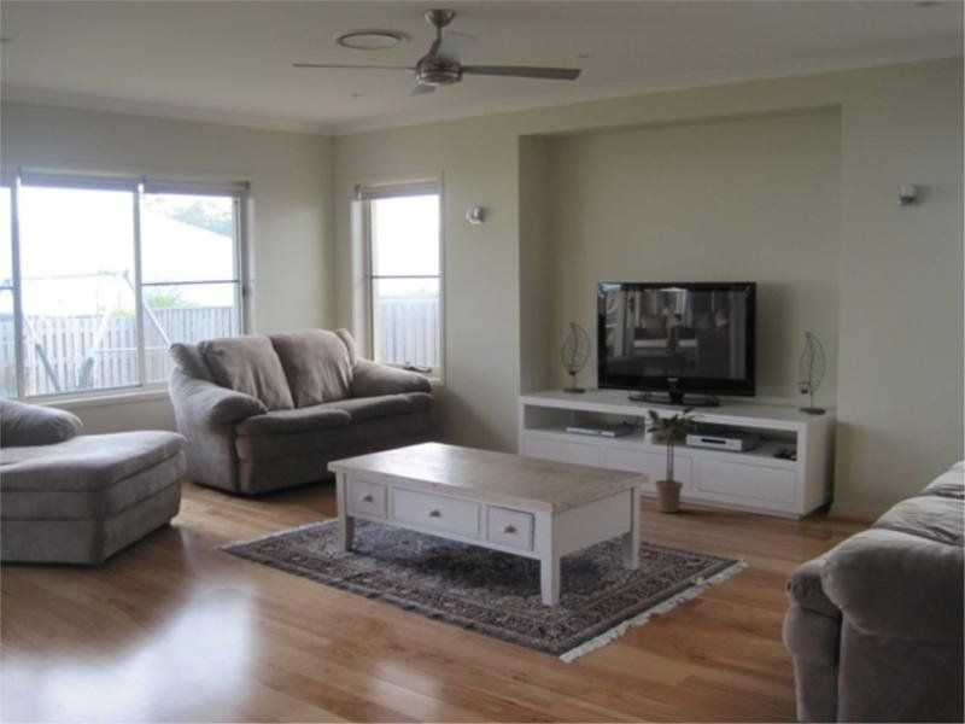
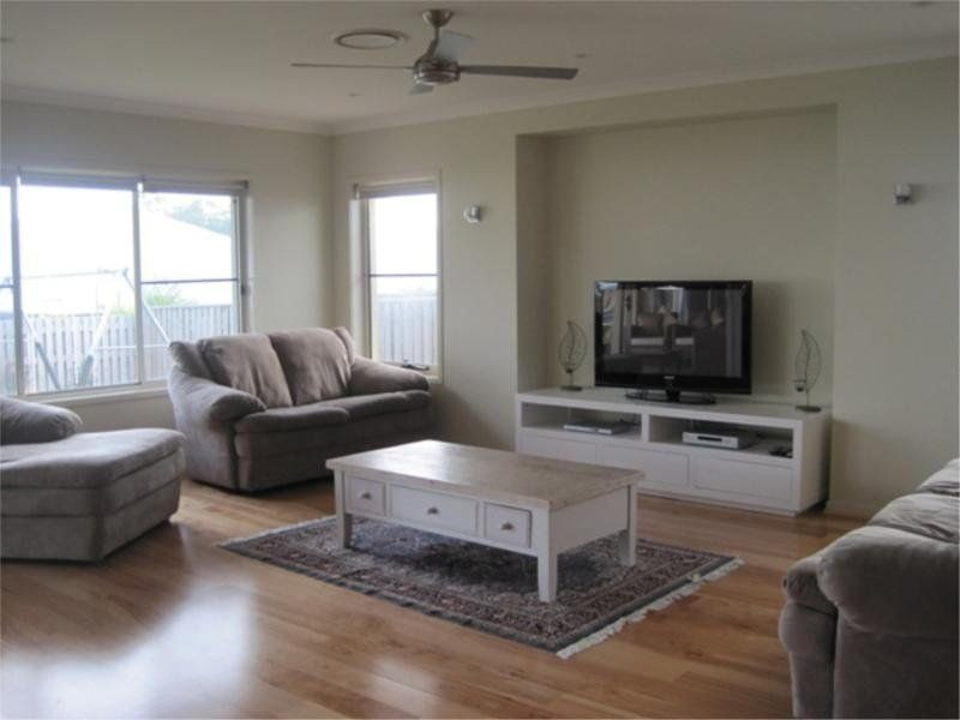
- potted plant (672, 456)
